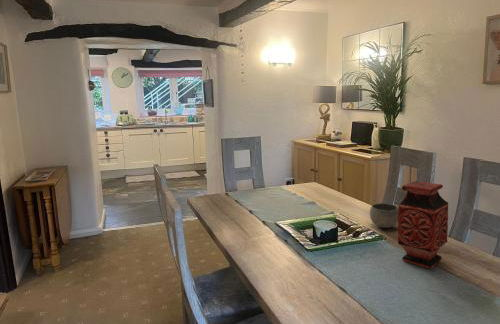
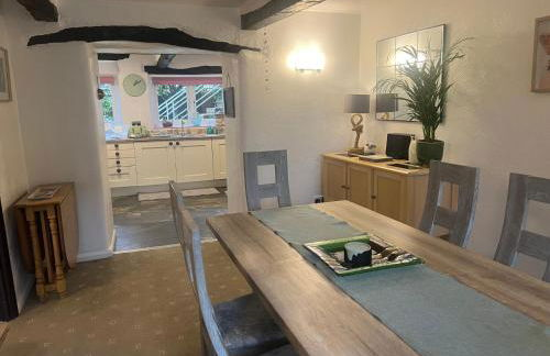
- vase (423, 223)
- bowl (384, 216)
